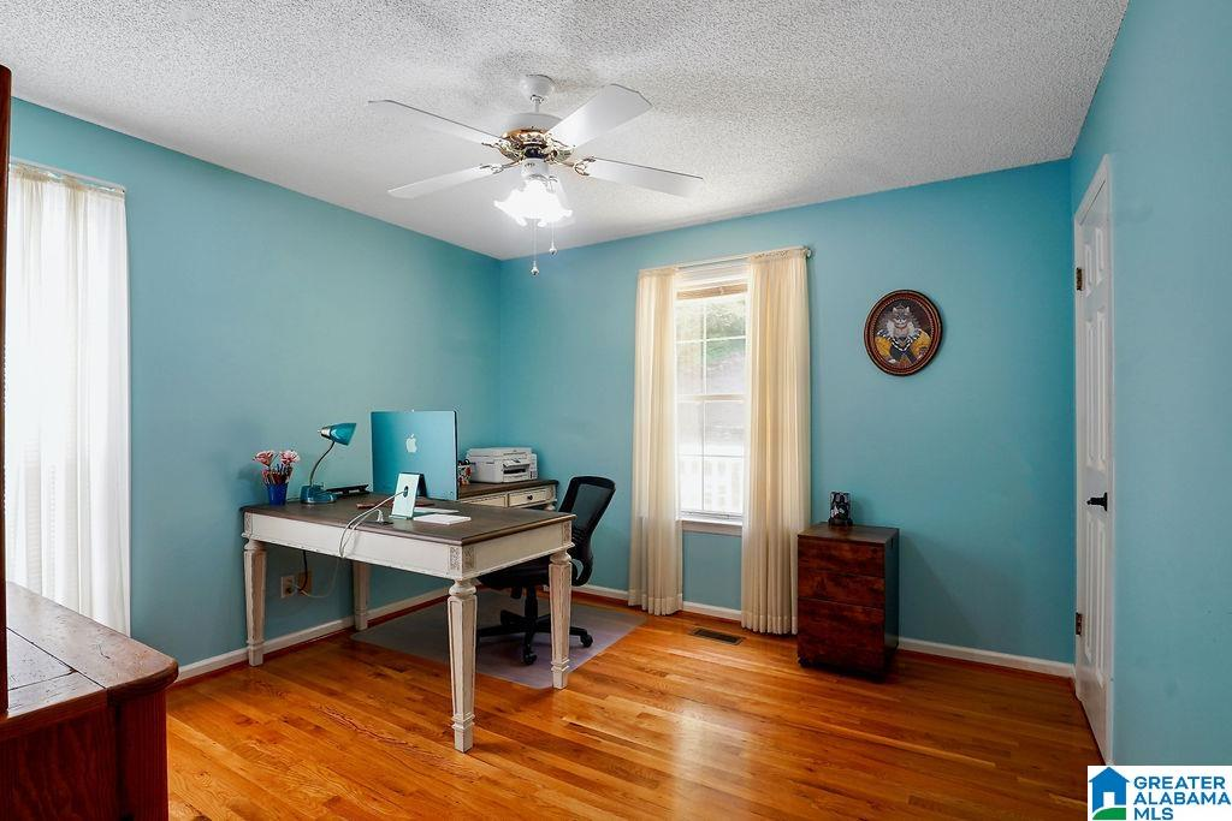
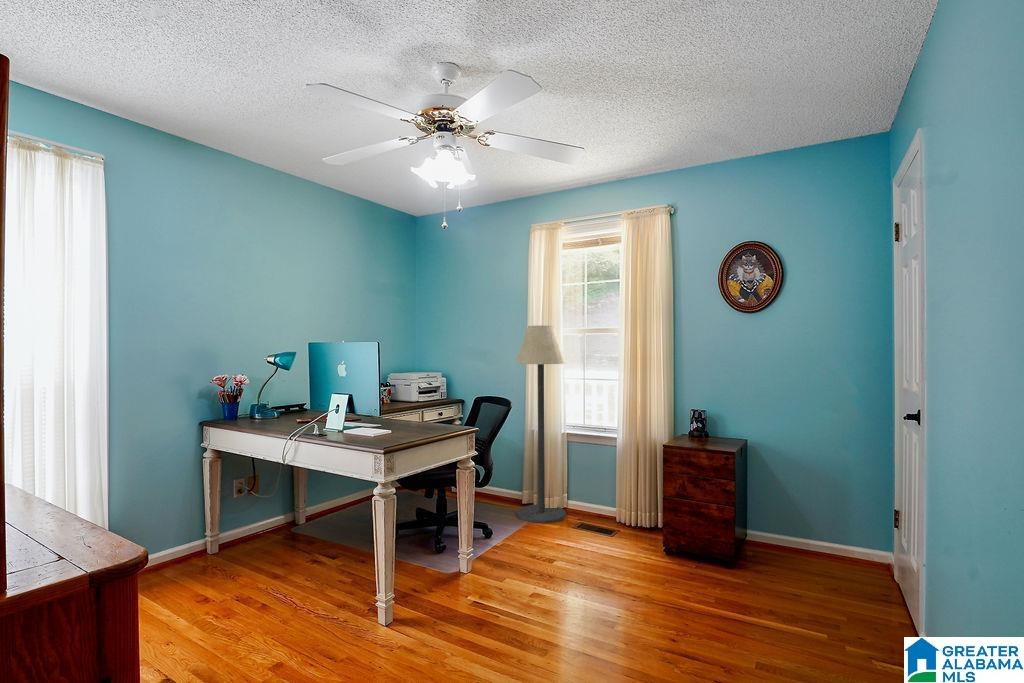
+ floor lamp (541, 420)
